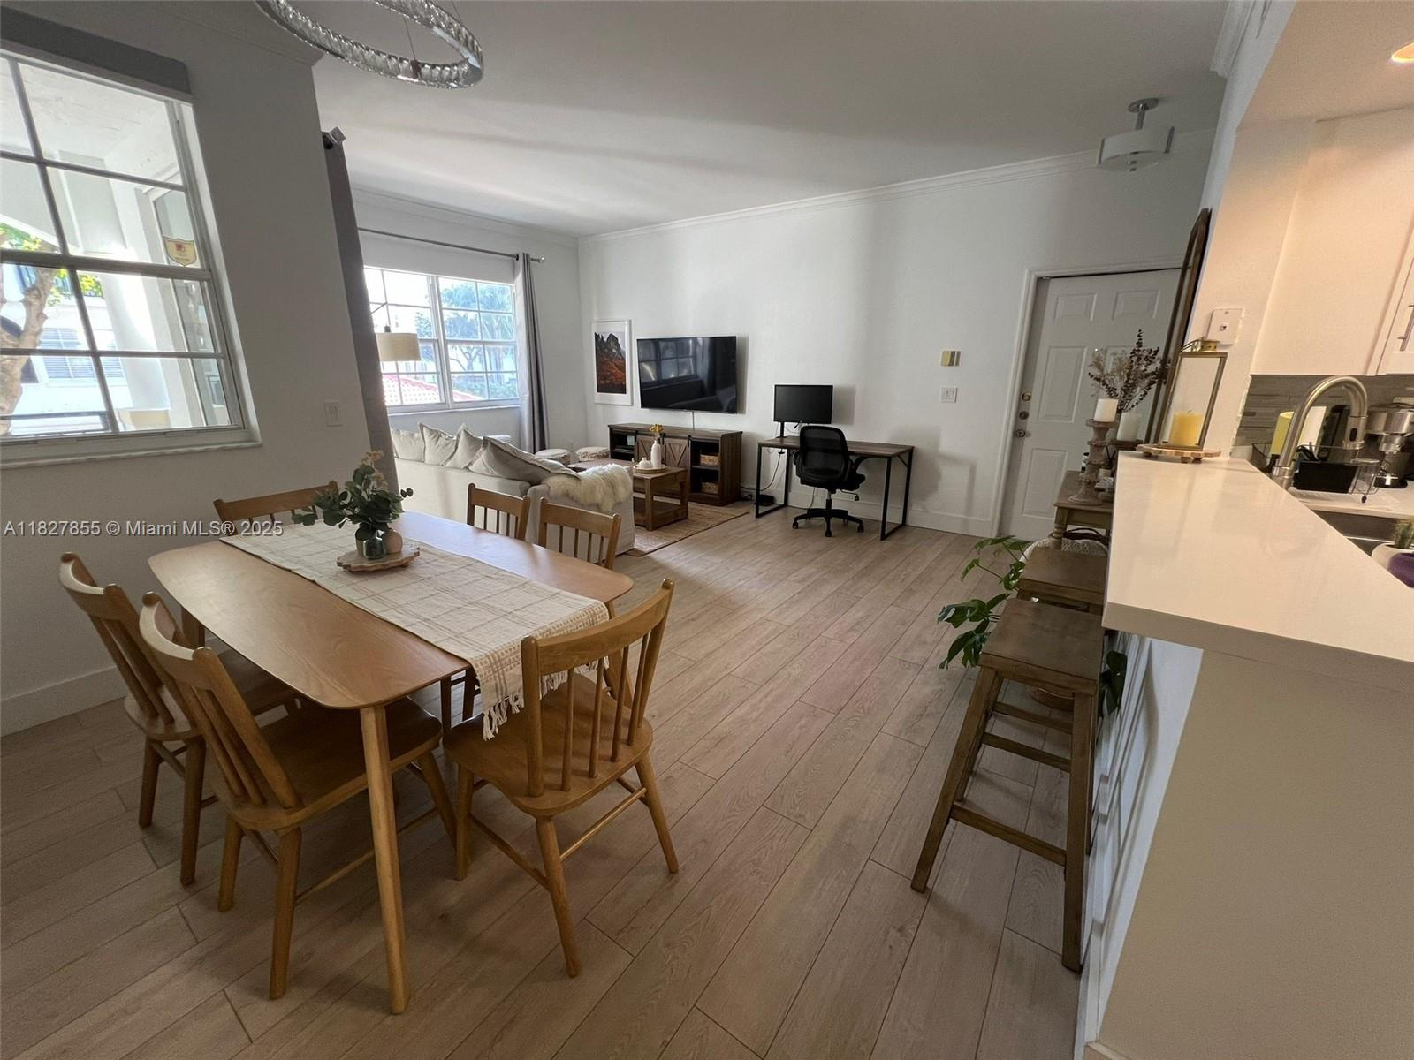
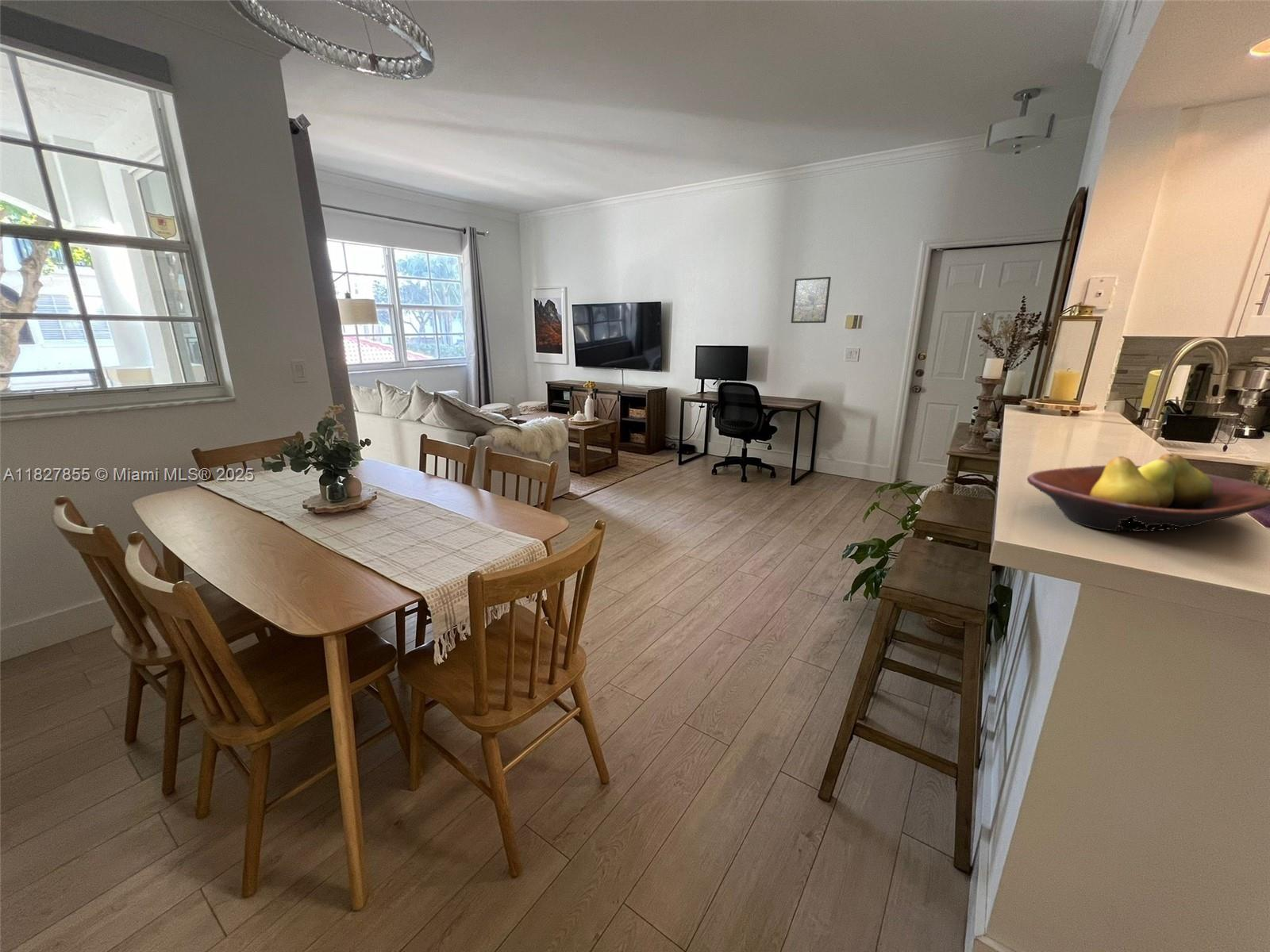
+ fruit bowl (1144, 487)
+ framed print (810, 301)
